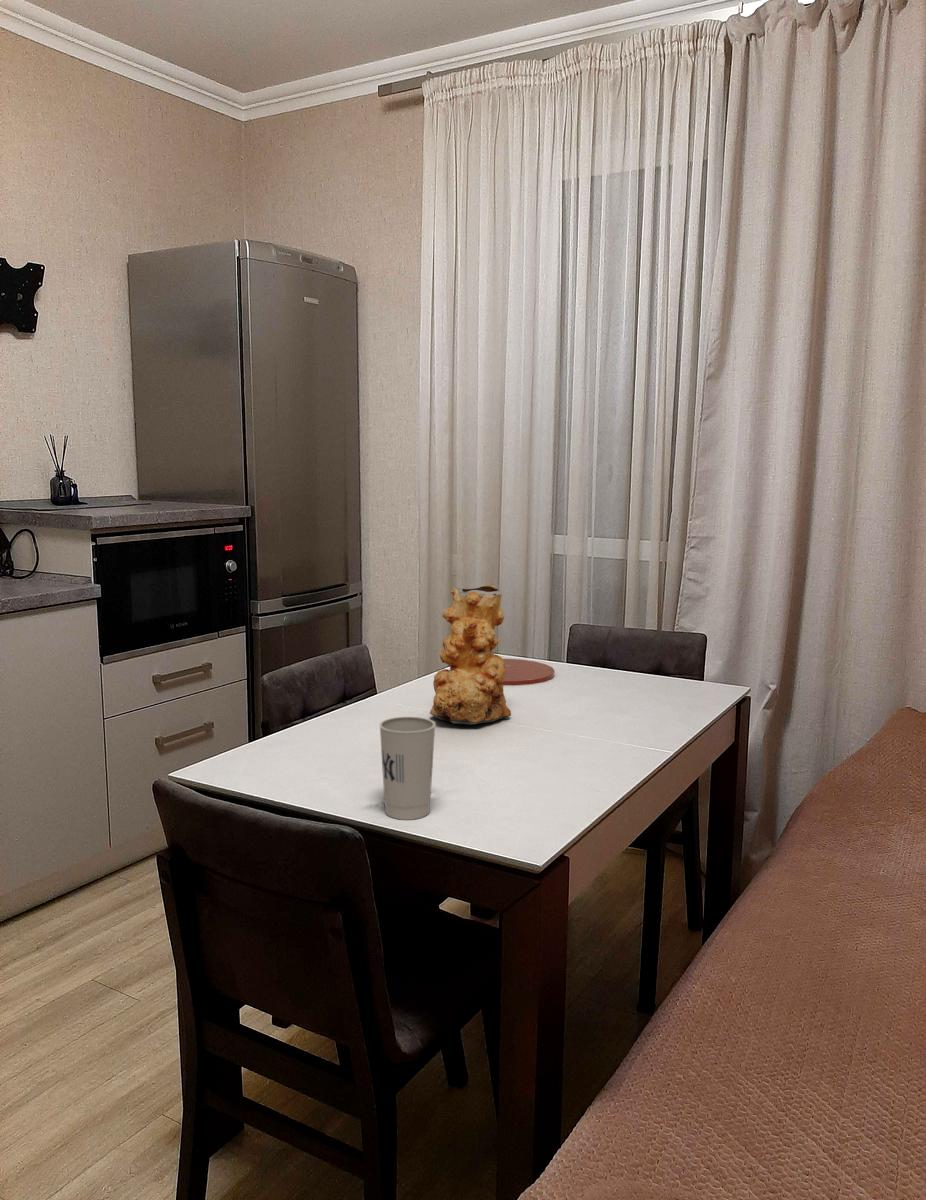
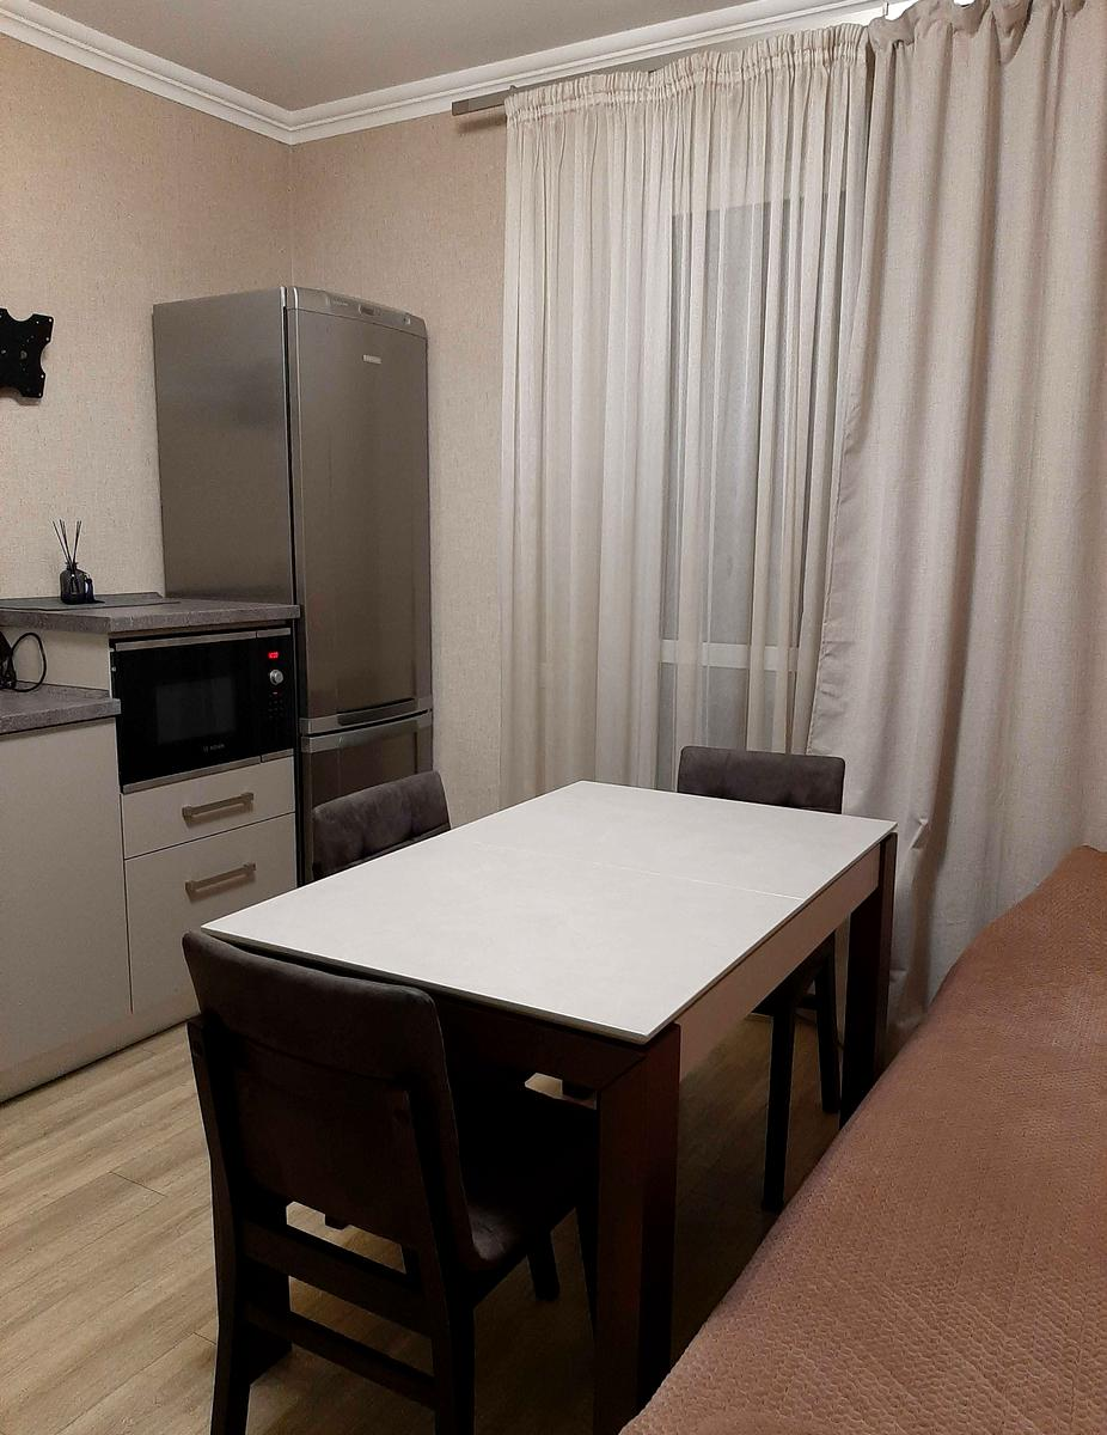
- vase (468, 654)
- plate (505, 670)
- cup (407, 768)
